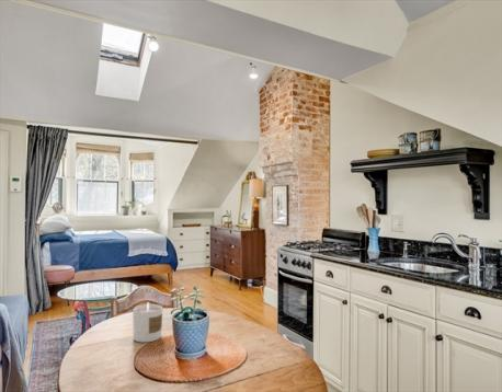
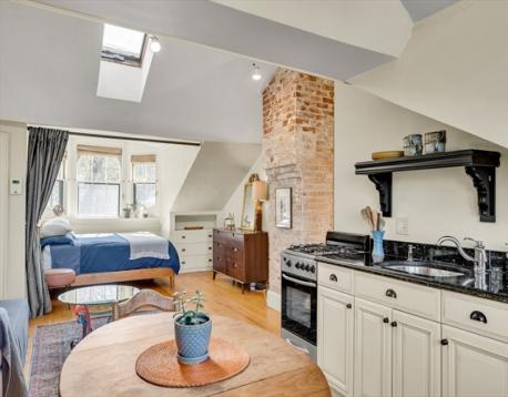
- candle (147, 320)
